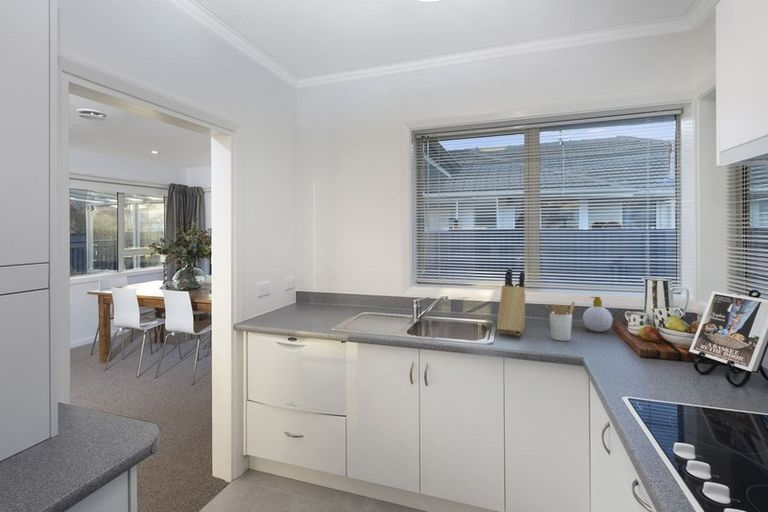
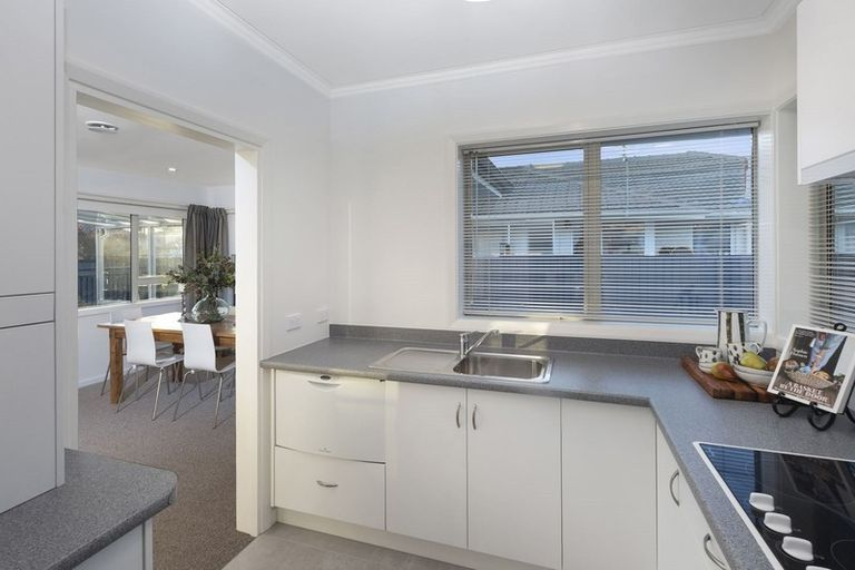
- utensil holder (560, 320)
- knife block (512, 299)
- soap bottle (597, 313)
